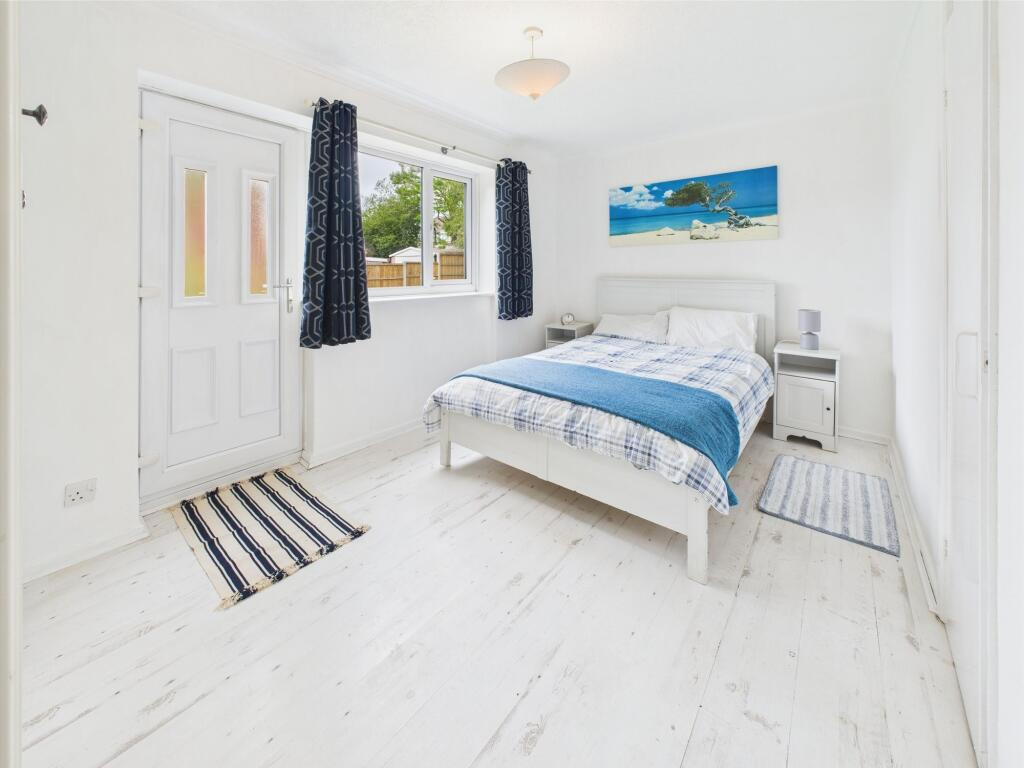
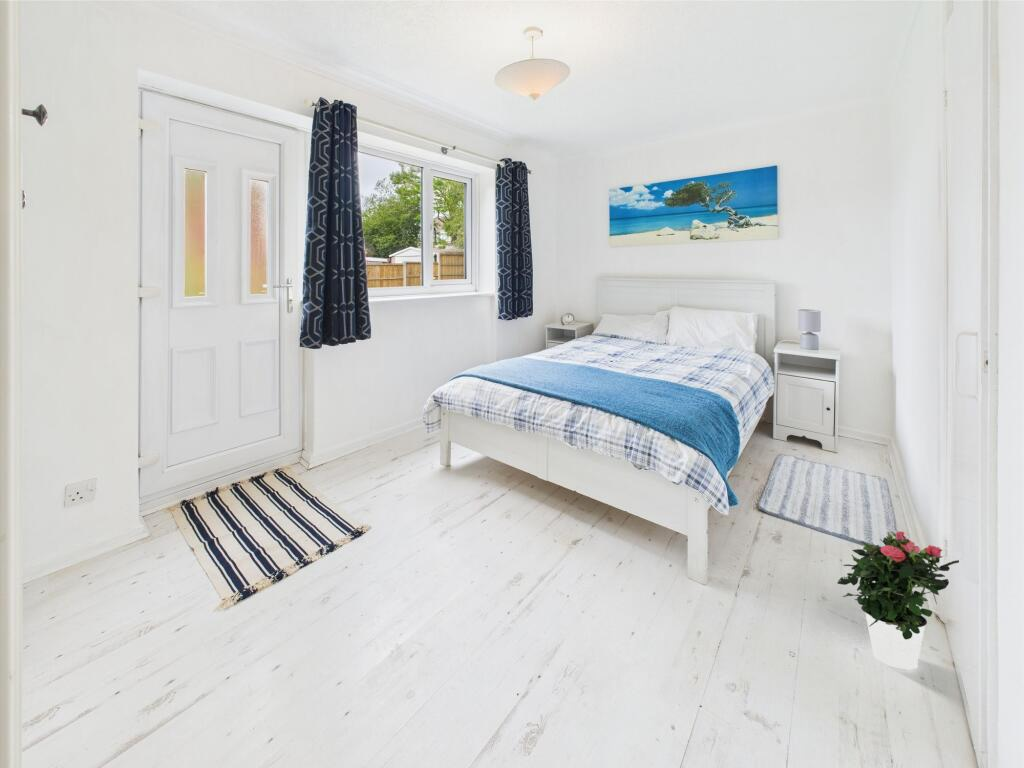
+ potted flower (897, 597)
